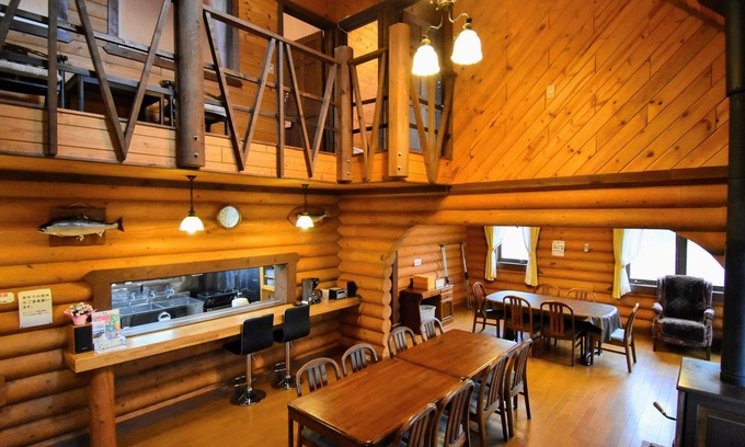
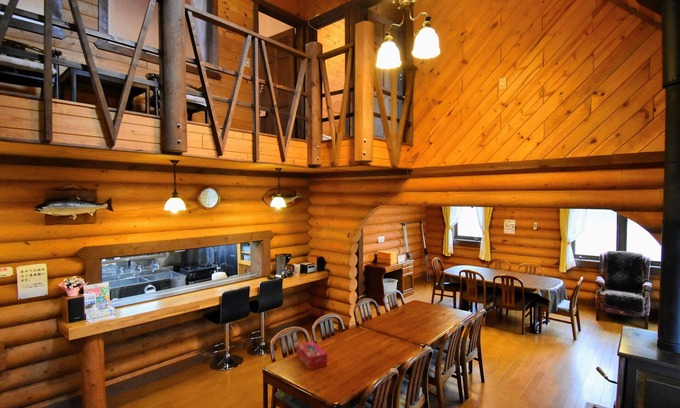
+ tissue box (311, 354)
